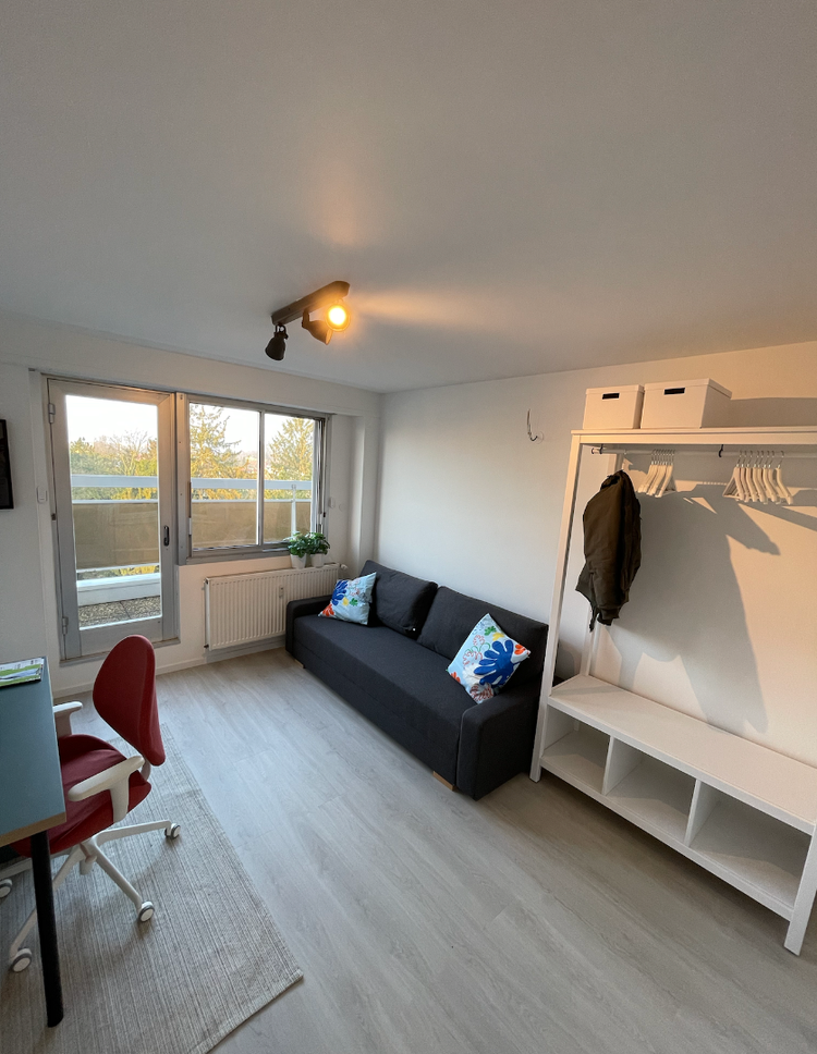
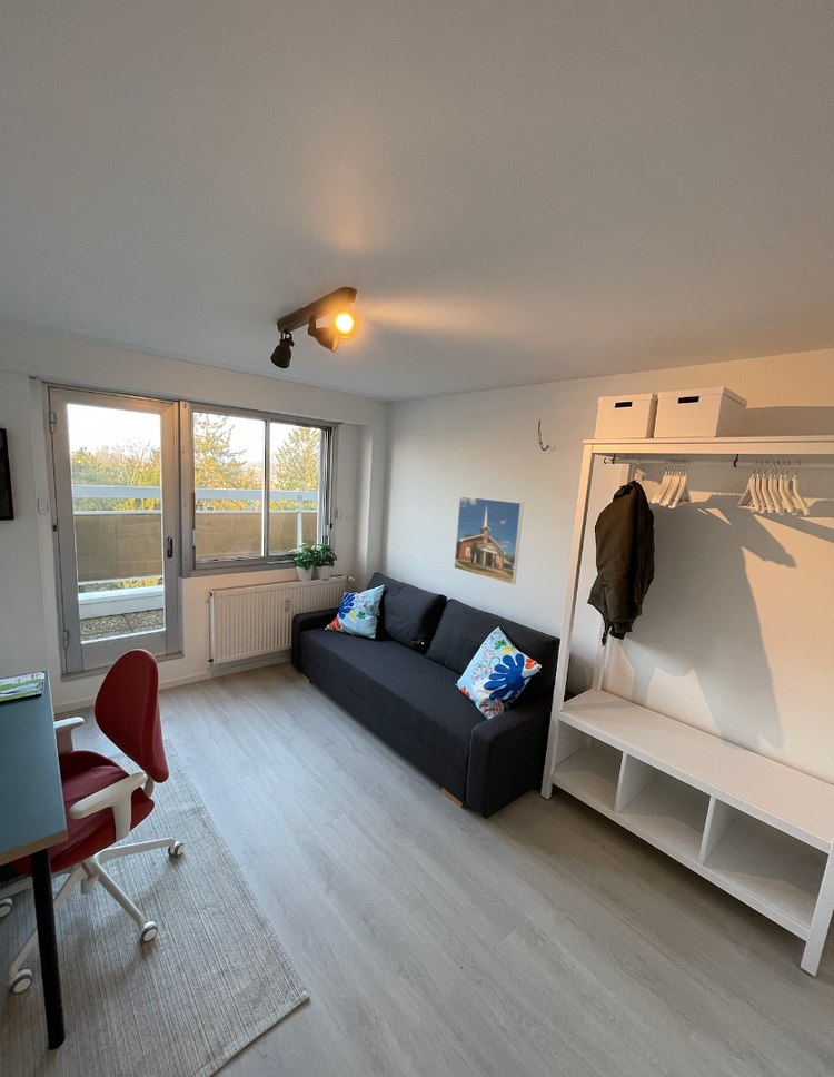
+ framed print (486, 537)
